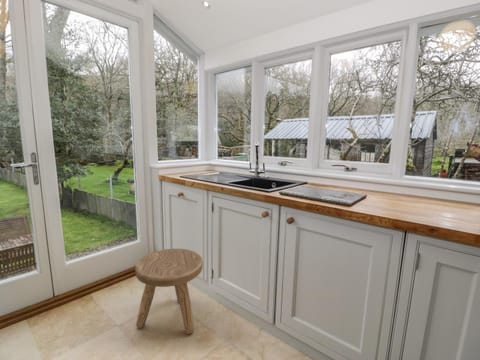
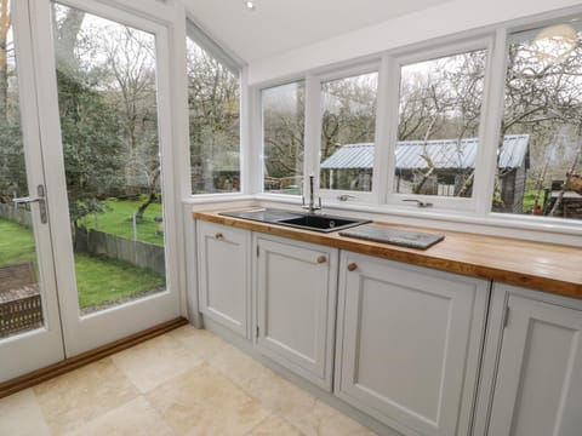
- stool (168, 286)
